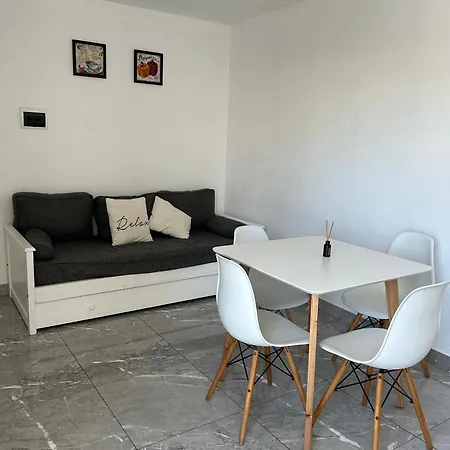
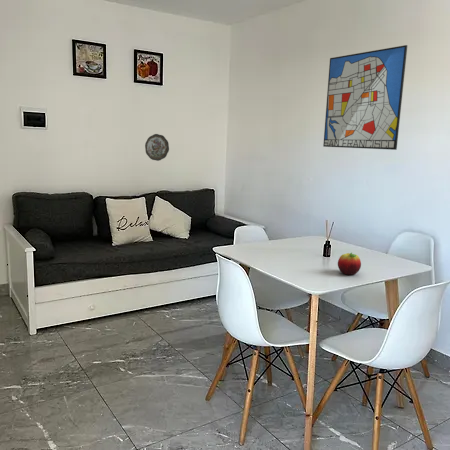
+ wall art (361, 101)
+ fruit (349, 262)
+ decorative plate (156, 147)
